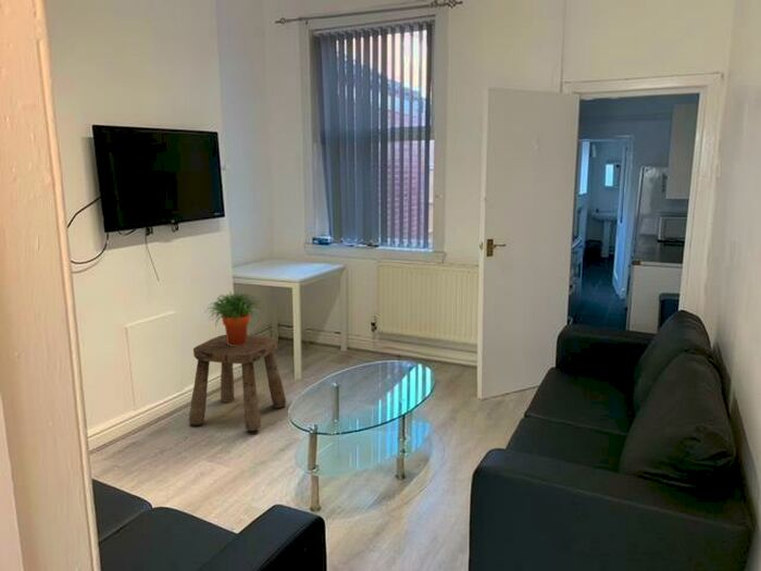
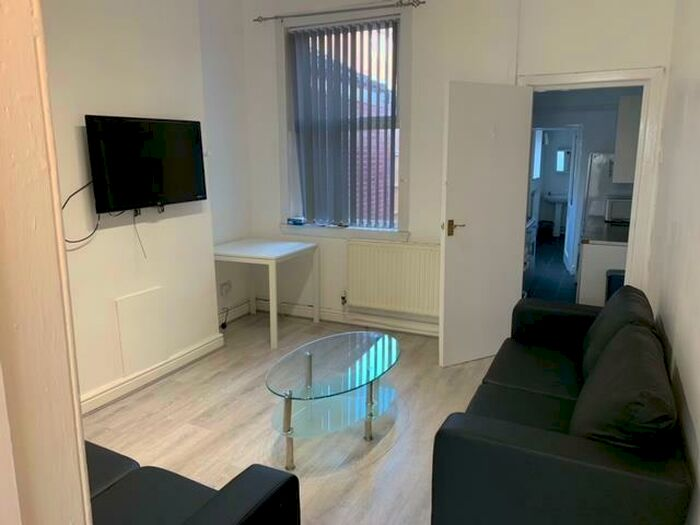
- stool (233, 378)
- potted plant (235, 318)
